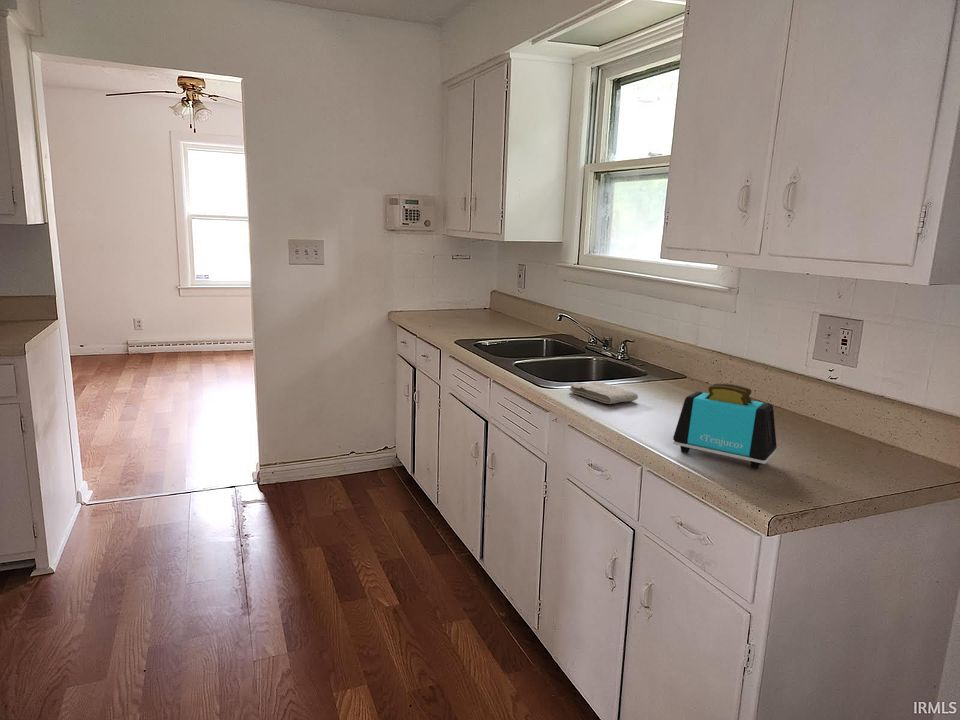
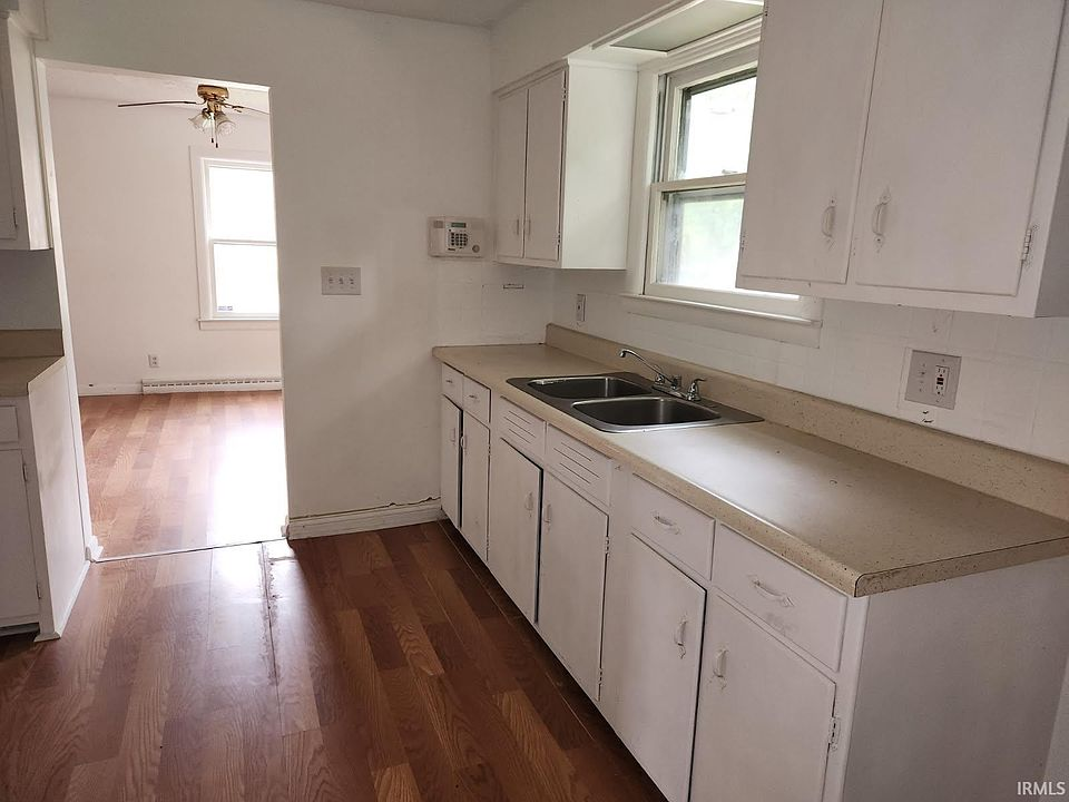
- toaster (726, 421)
- washcloth (602, 391)
